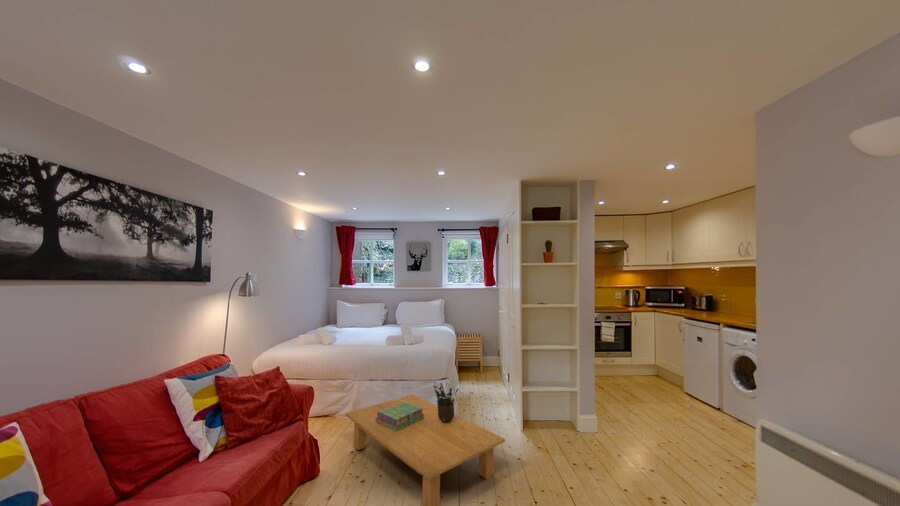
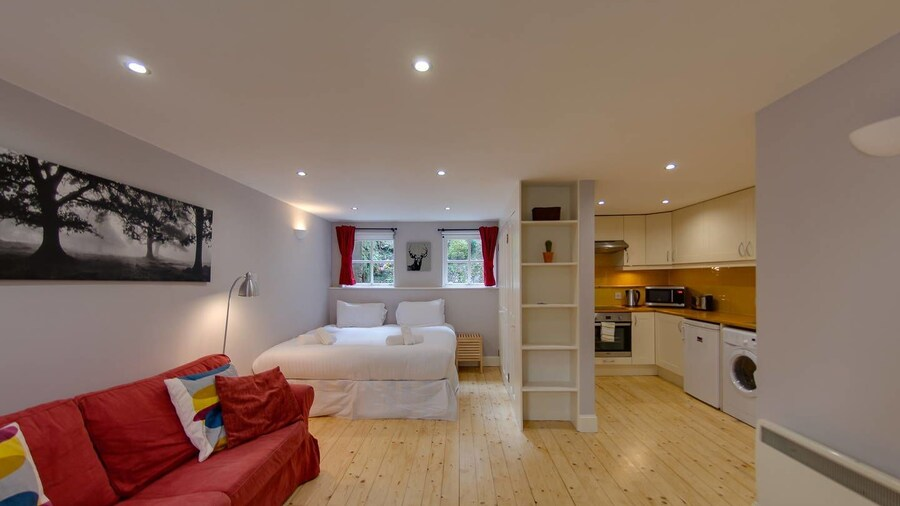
- potted plant (443, 399)
- coffee table (418, 442)
- stack of books (400, 414)
